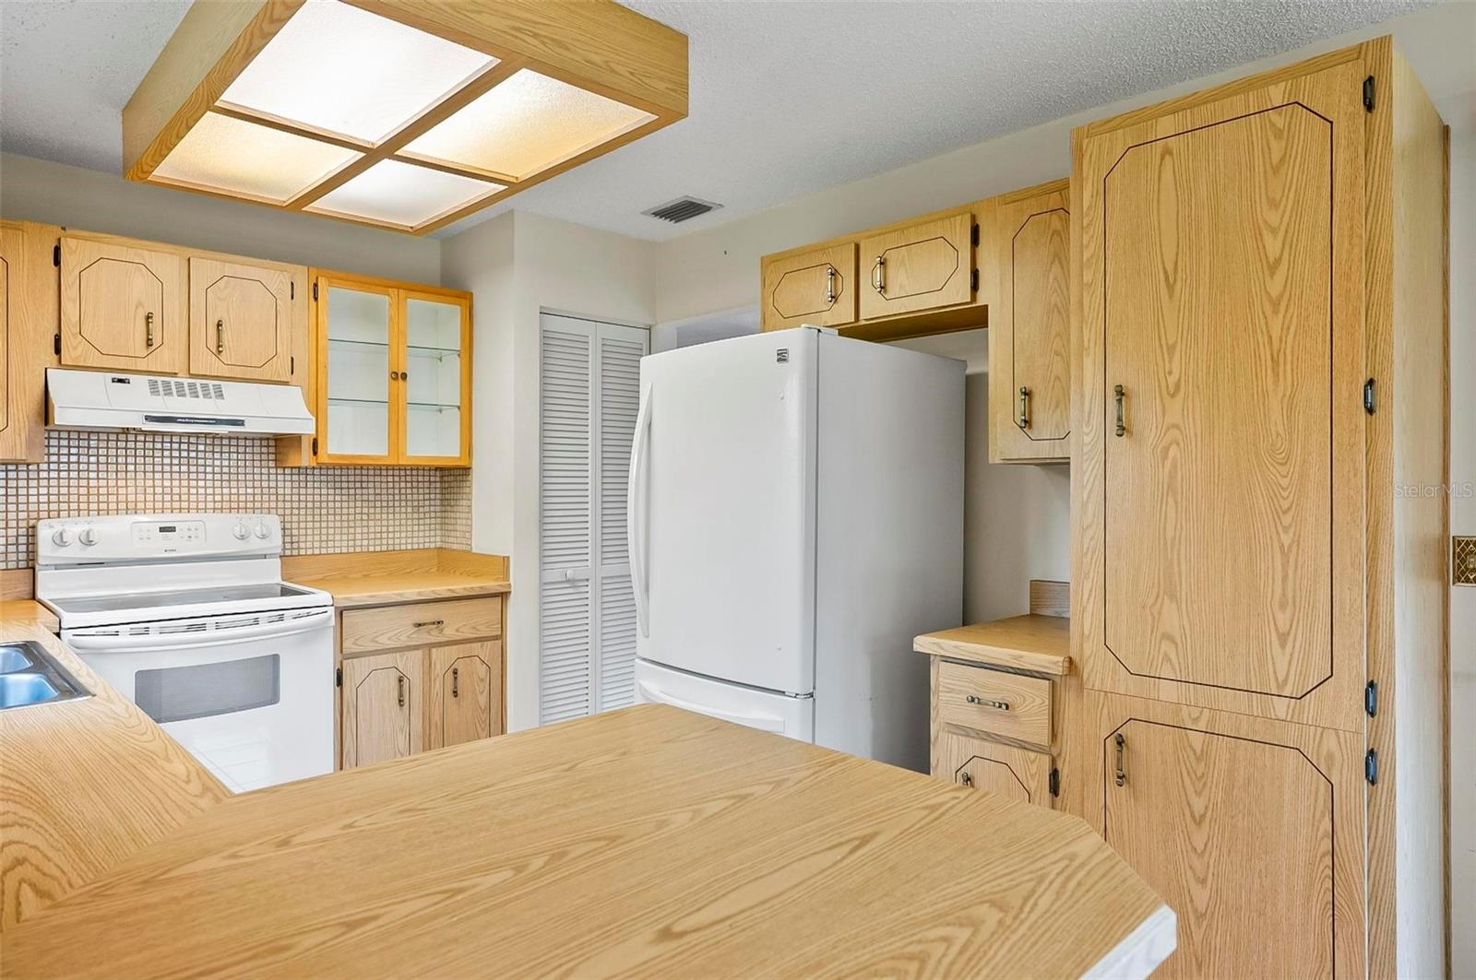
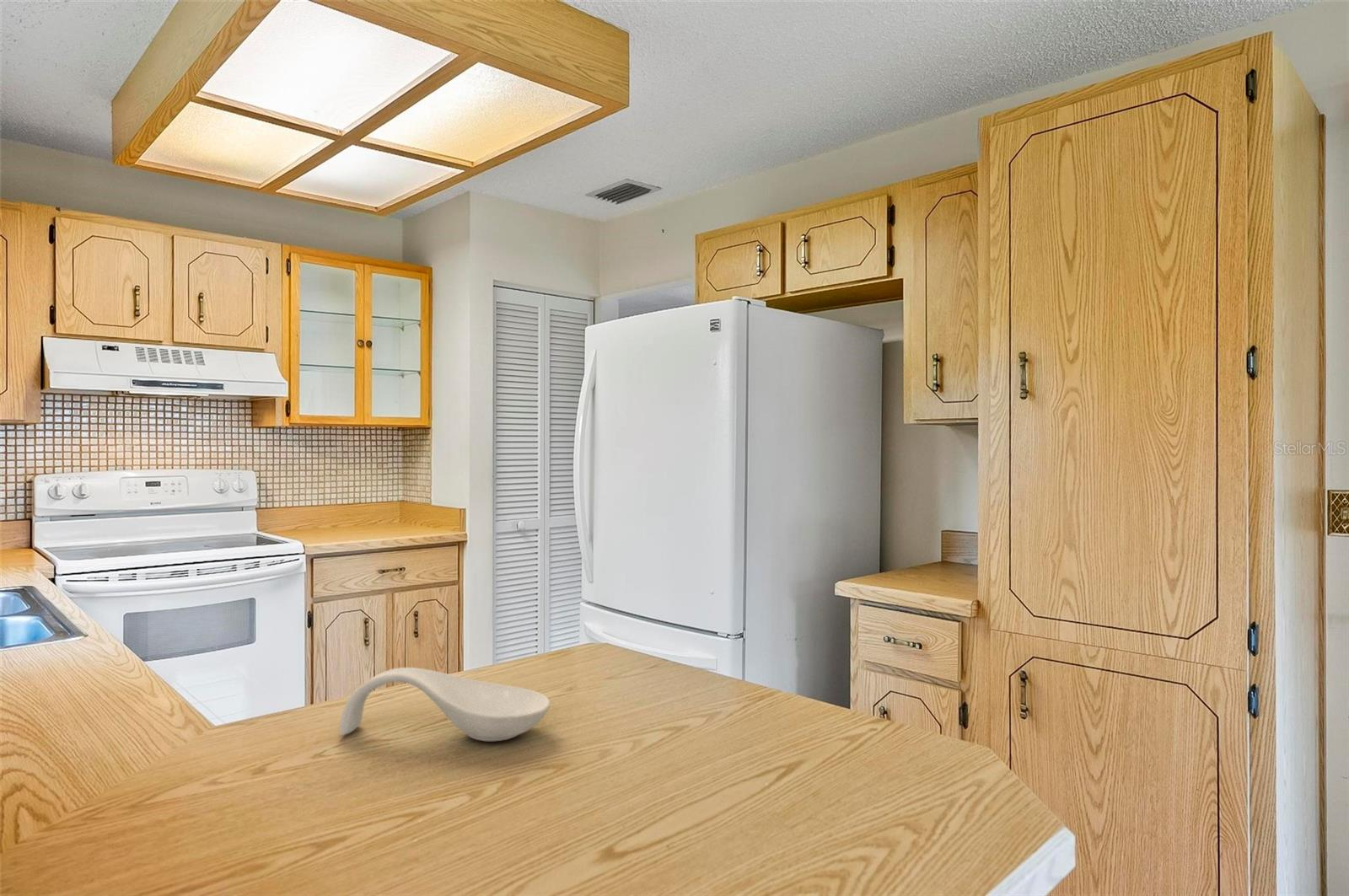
+ spoon rest (447, 701)
